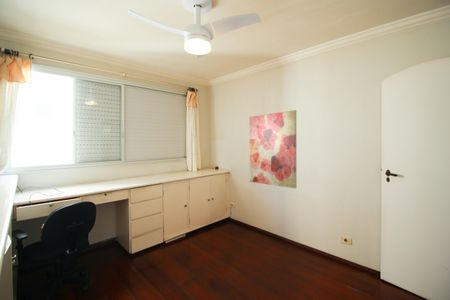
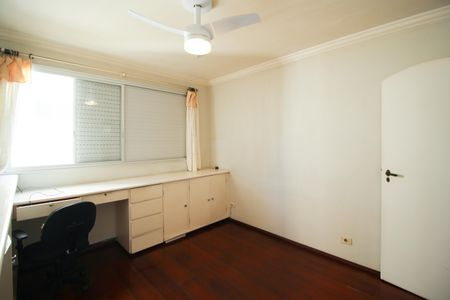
- wall art (270, 149)
